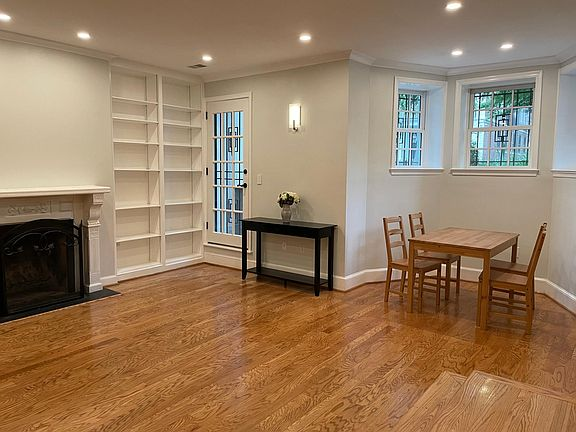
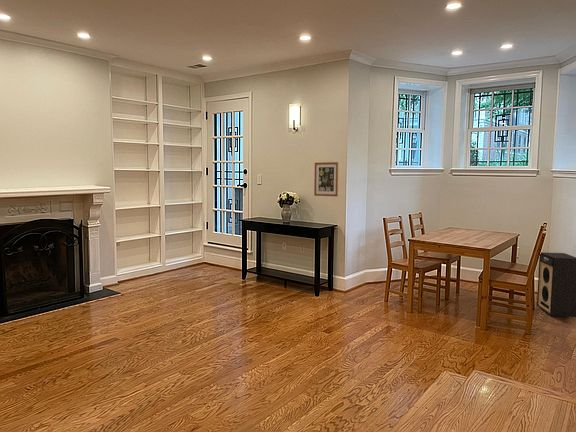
+ speaker (557, 283)
+ wall art (326, 179)
